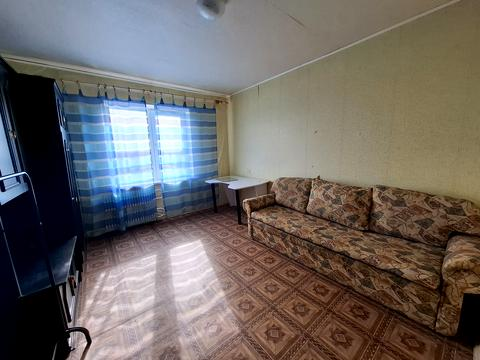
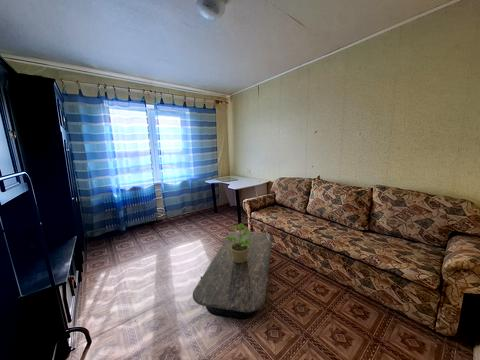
+ potted plant (241, 243)
+ coffee table (242, 270)
